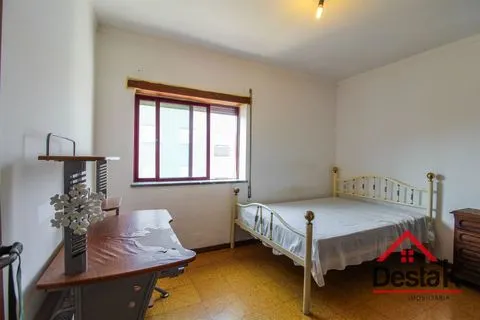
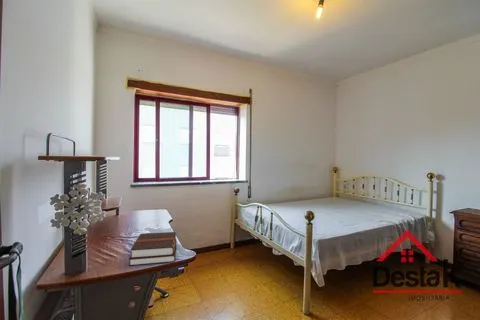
+ hardback book (155, 246)
